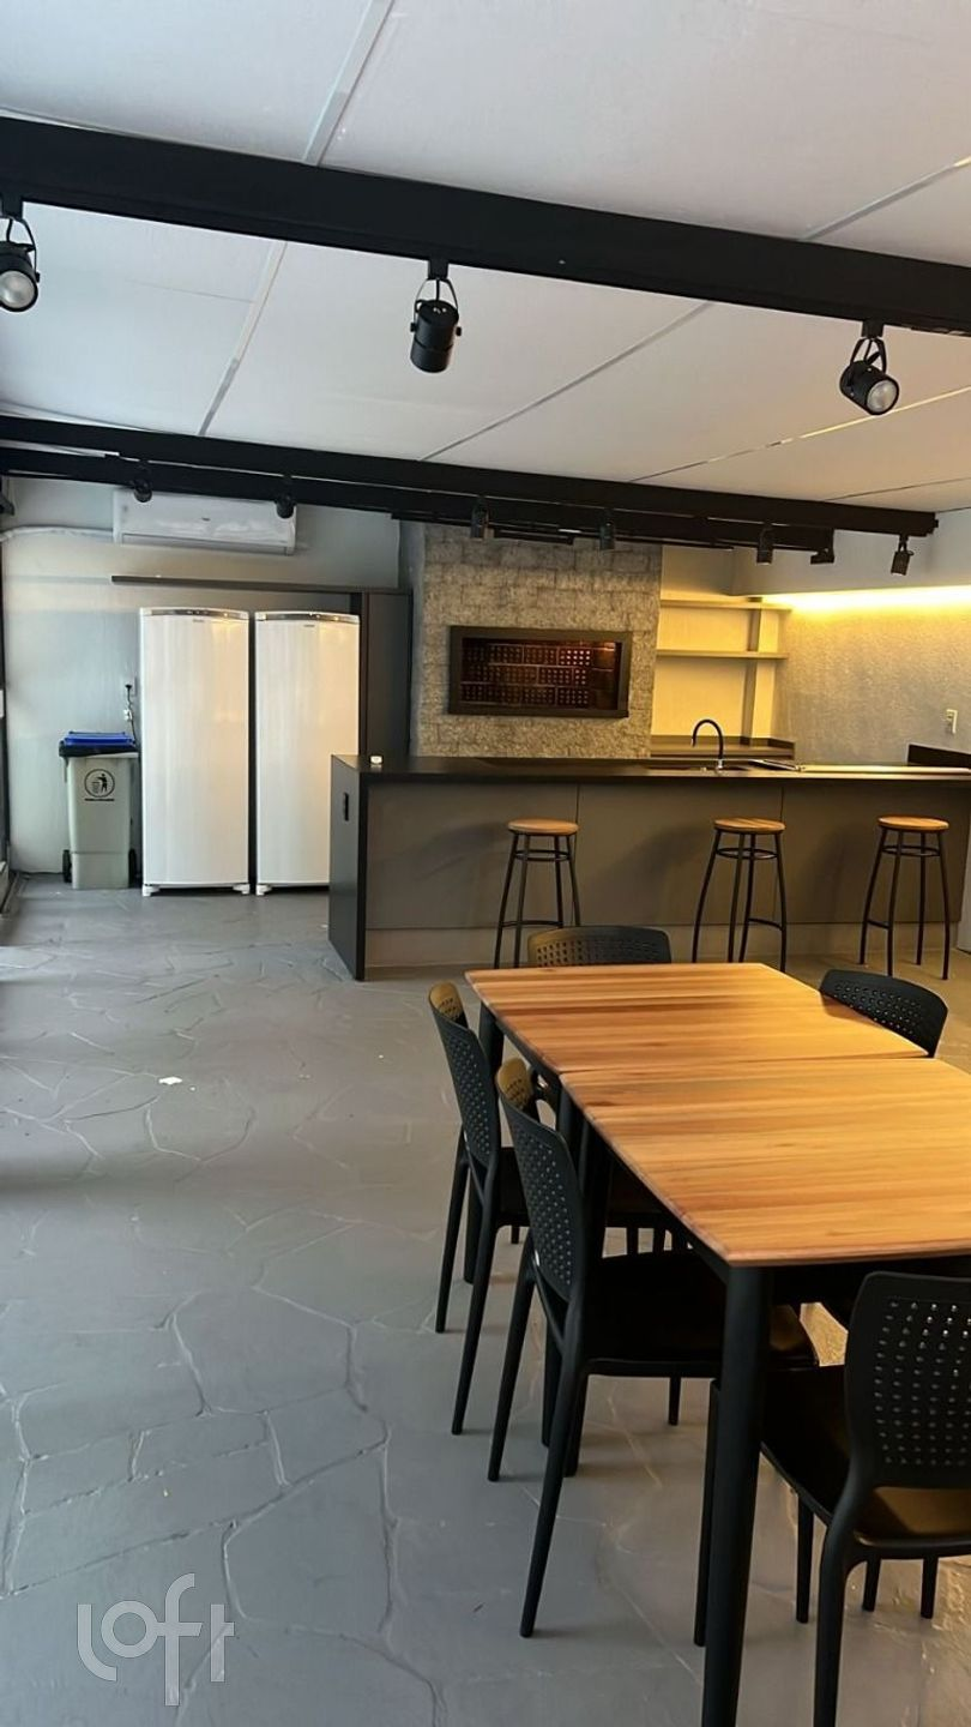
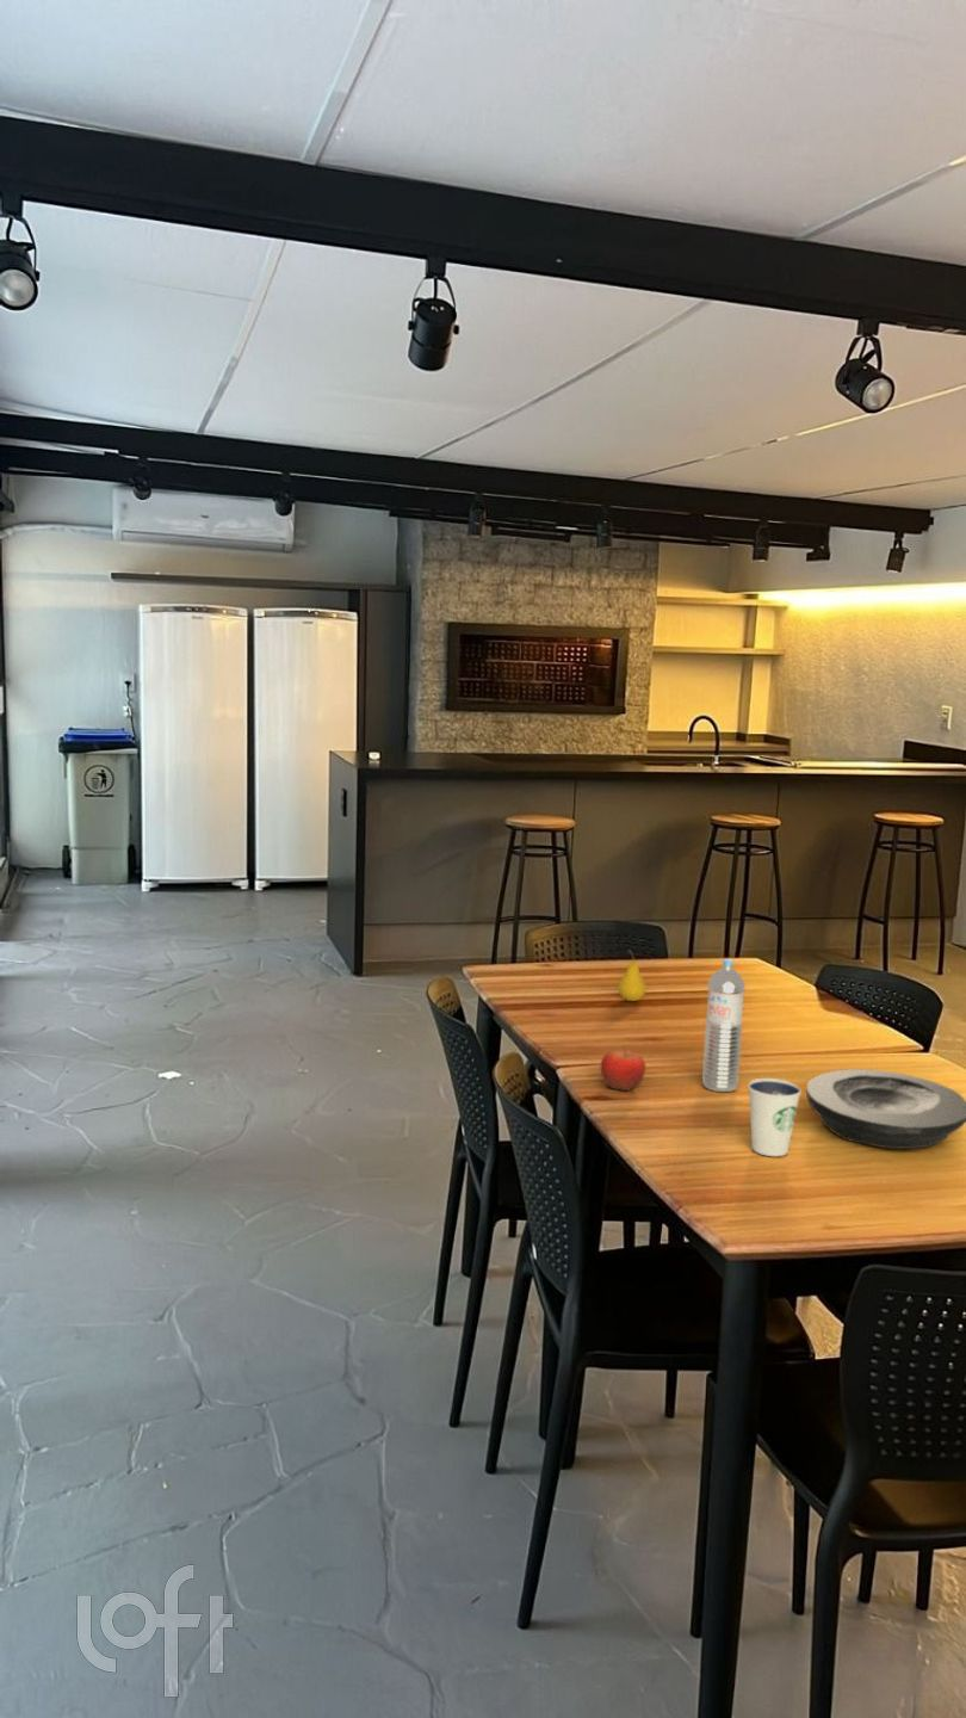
+ fruit (632, 975)
+ water bottle (724, 1024)
+ dixie cup (772, 1118)
+ fruit (623, 1067)
+ plate (885, 1113)
